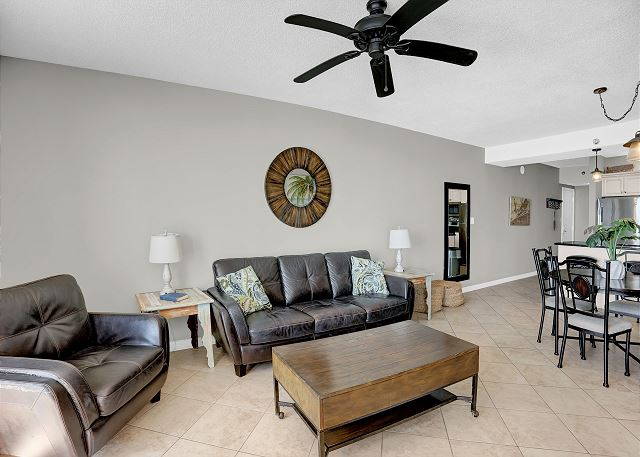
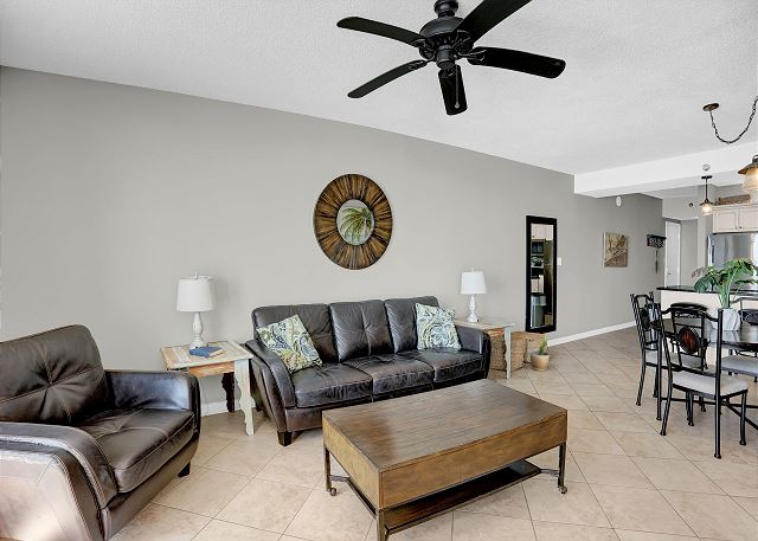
+ potted plant (539, 352)
